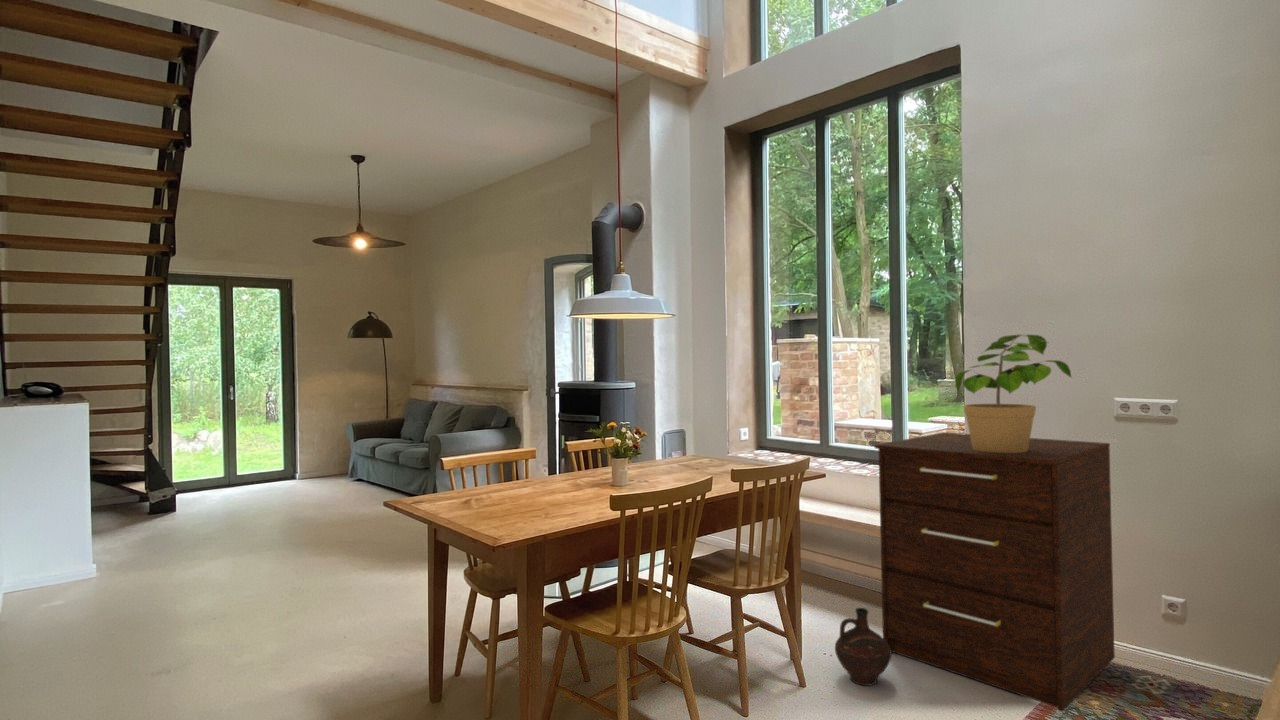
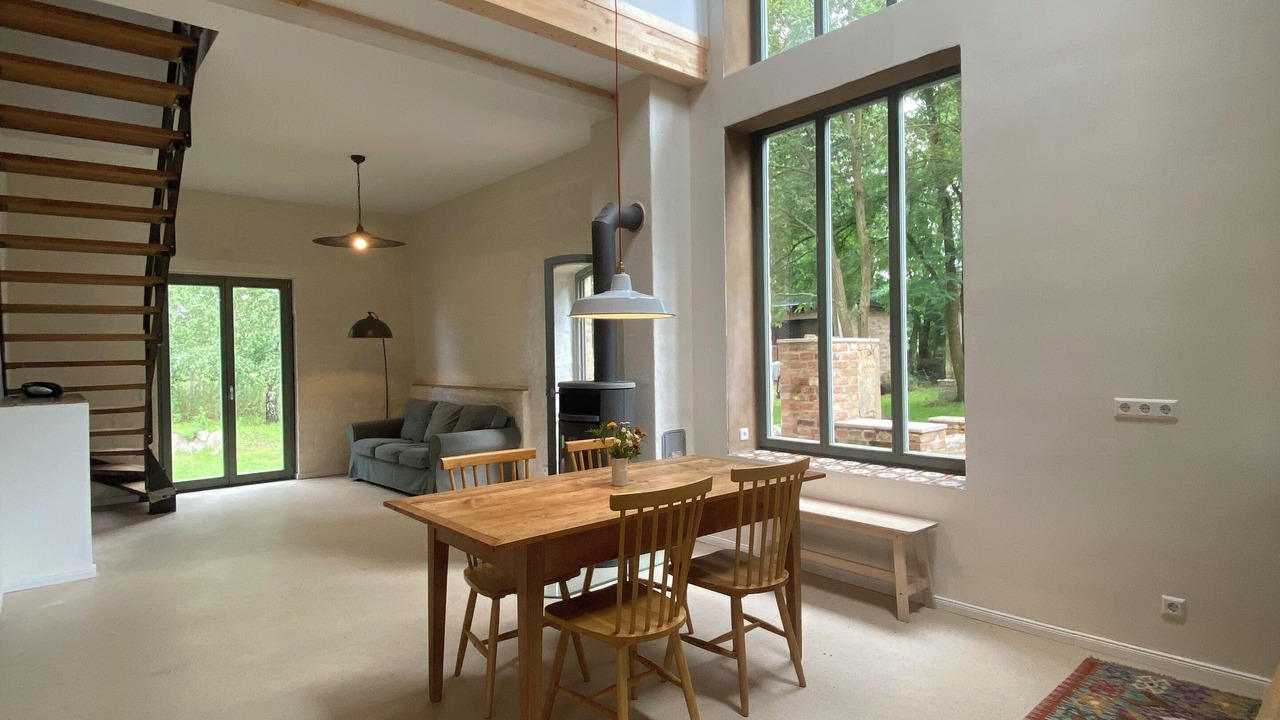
- potted plant (1018, 387)
- ceramic jug (862, 644)
- dresser (991, 550)
